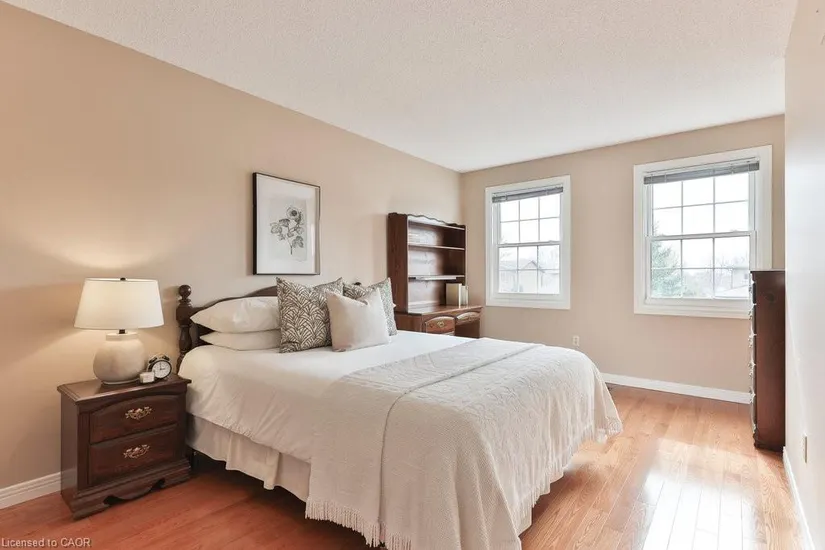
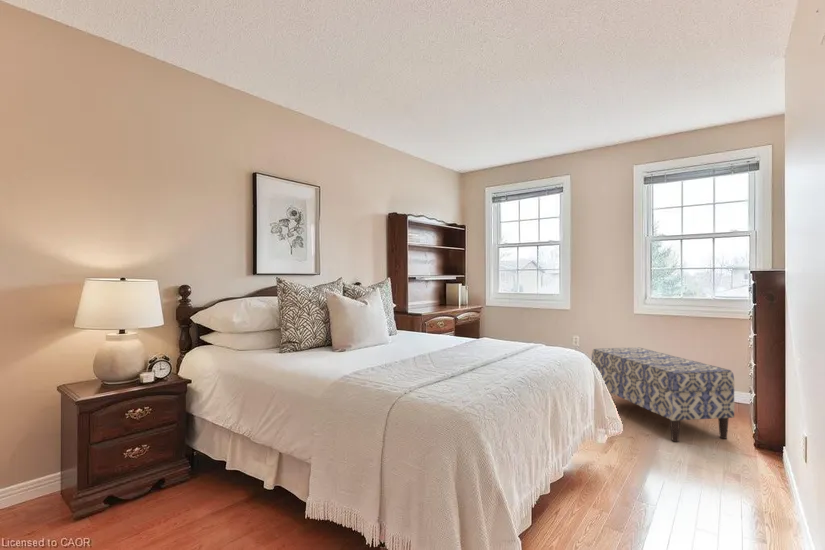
+ bench (653, 387)
